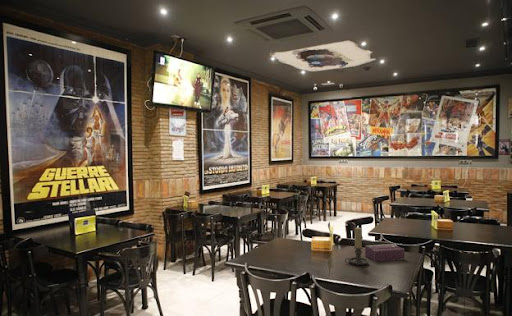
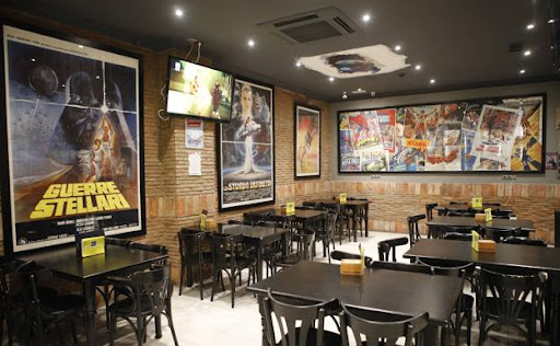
- candle holder (356, 245)
- tissue box (384, 252)
